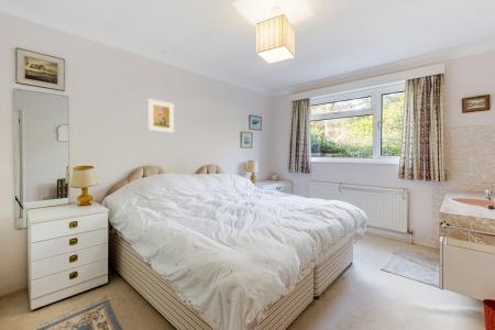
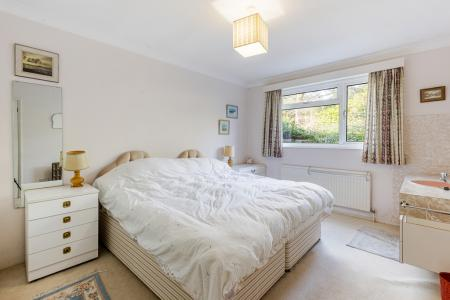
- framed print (161, 117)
